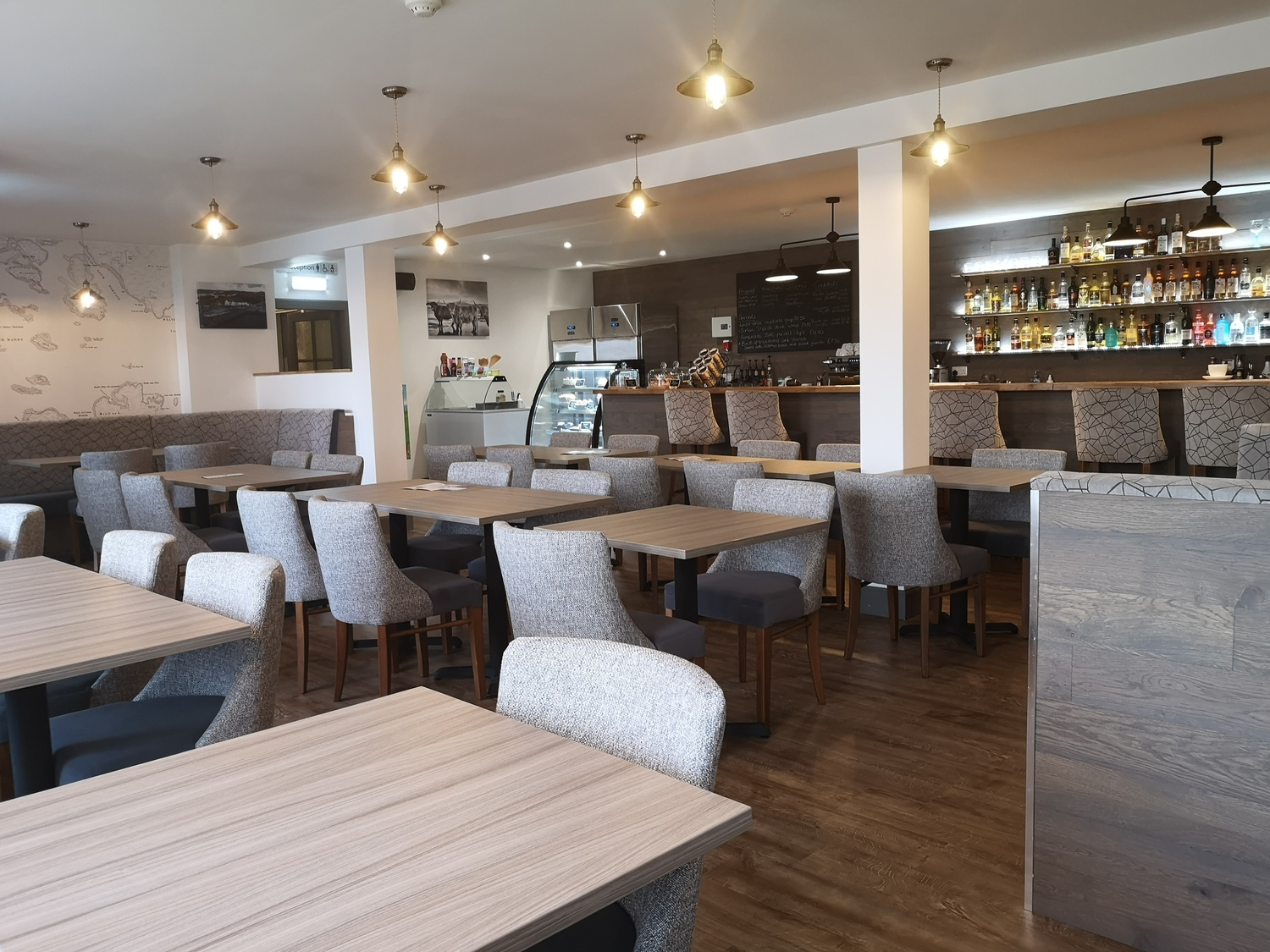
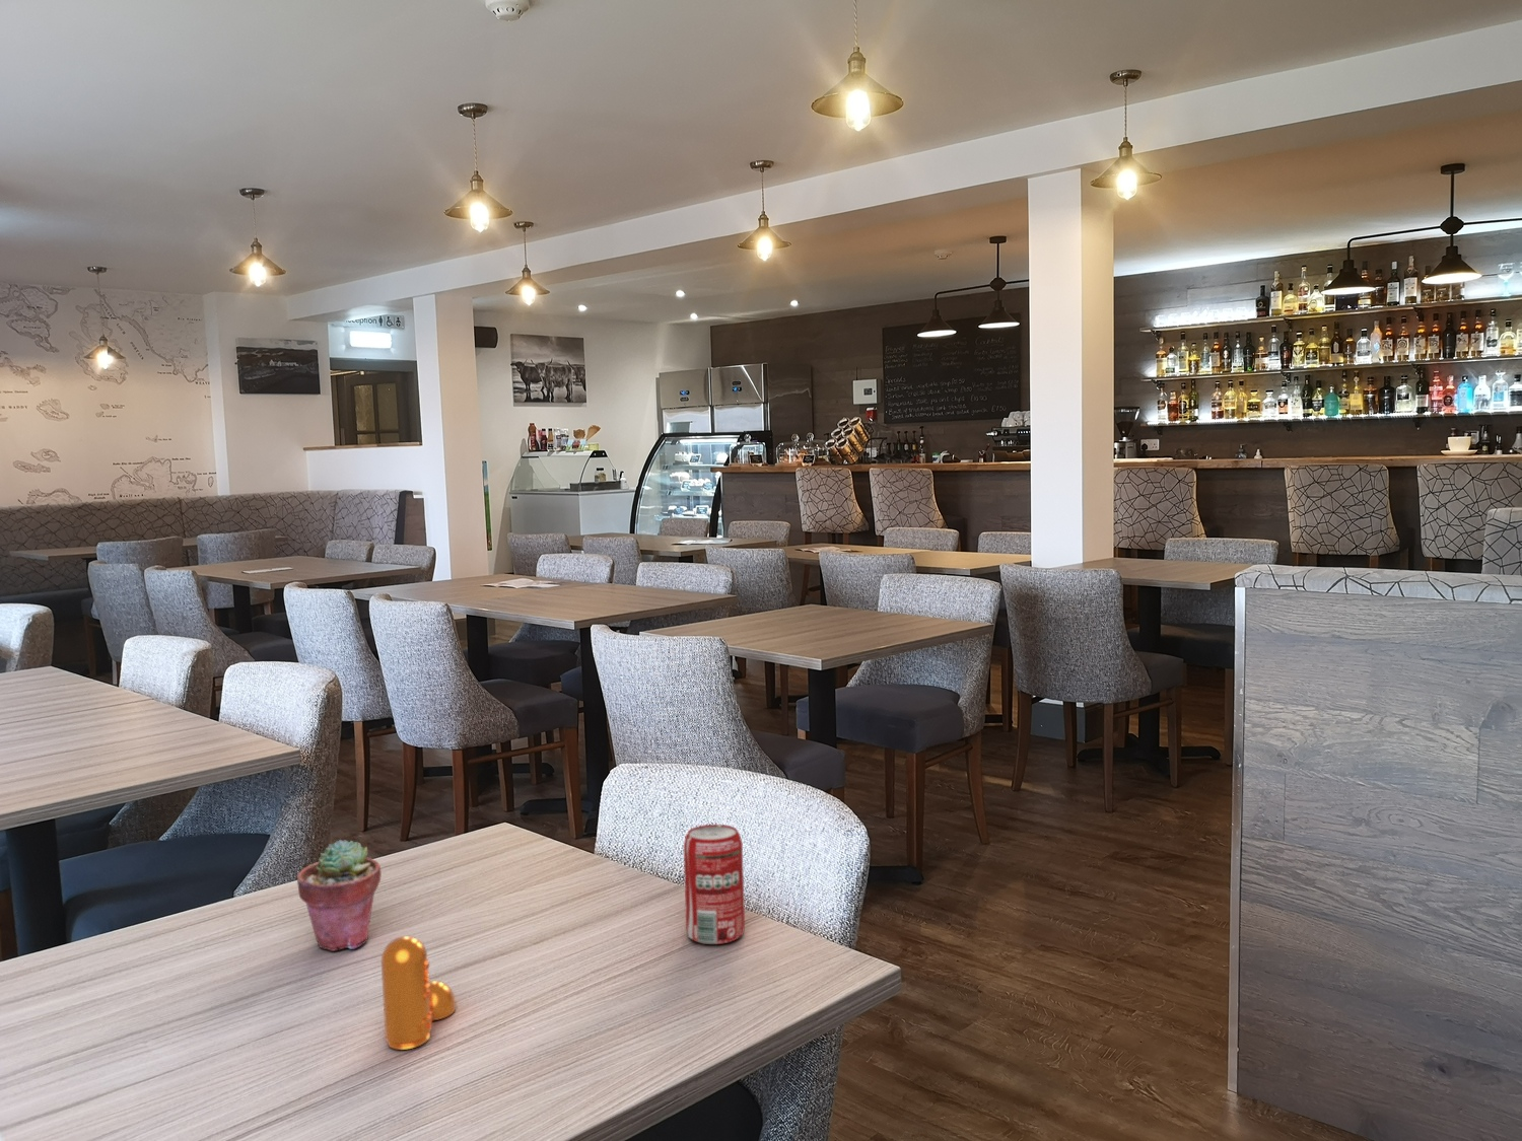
+ beverage can (713, 882)
+ pepper shaker (419, 976)
+ potted succulent (340, 891)
